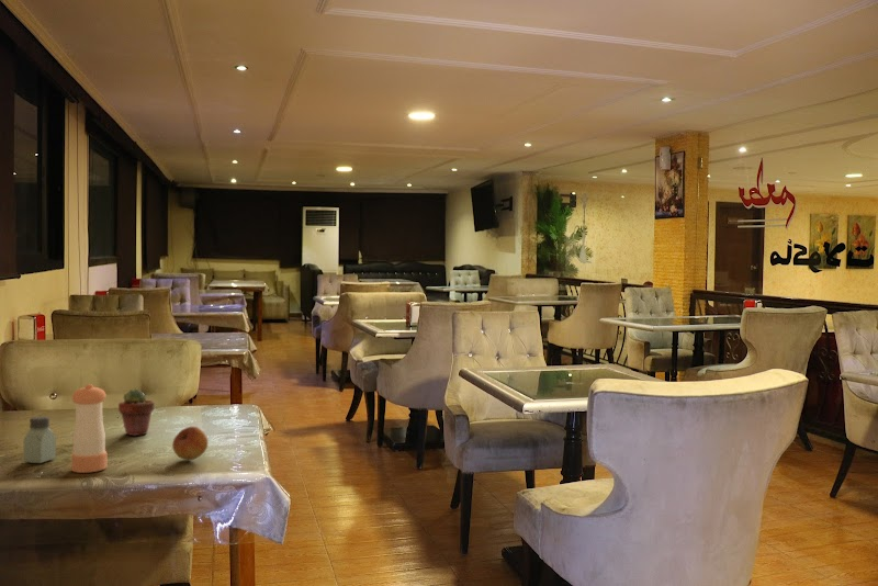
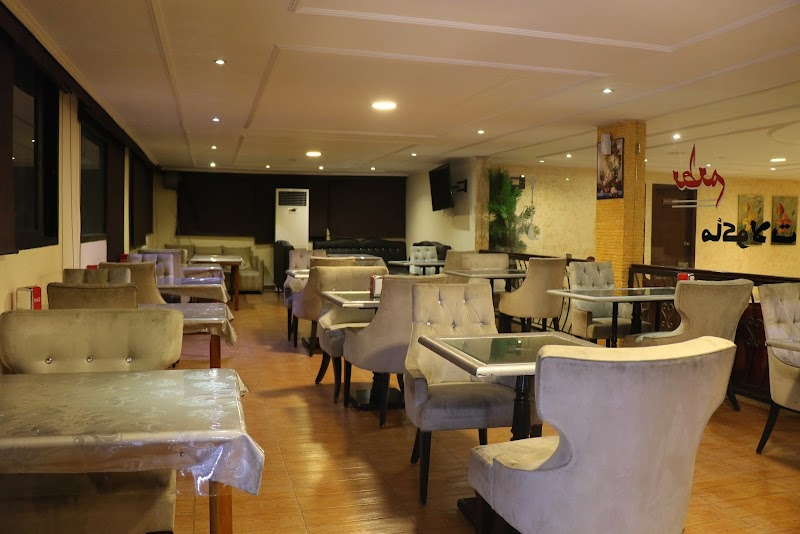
- potted succulent (136, 410)
- pepper shaker (89, 426)
- fruit (190, 442)
- saltshaker (40, 439)
